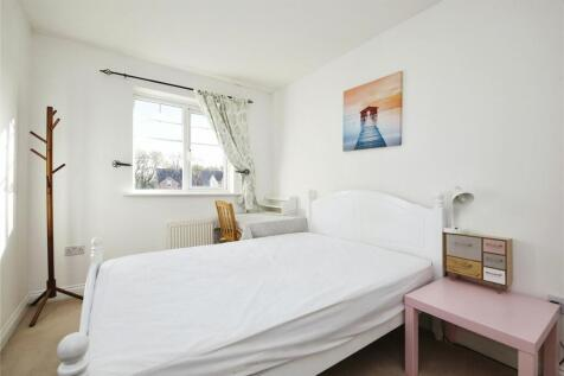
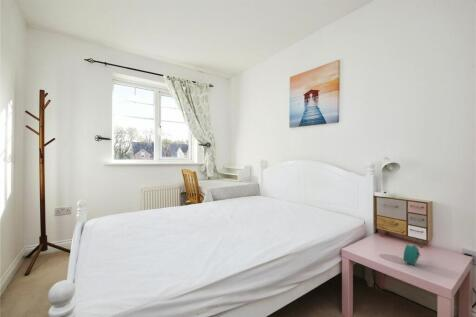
+ alarm clock (412, 254)
